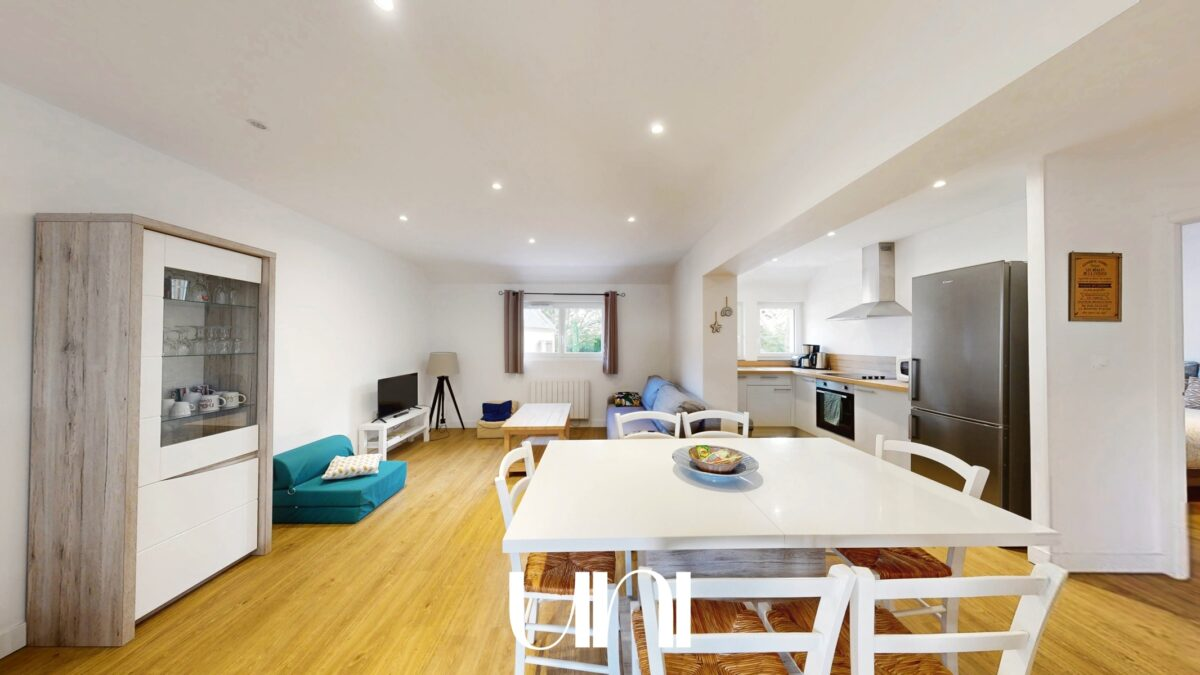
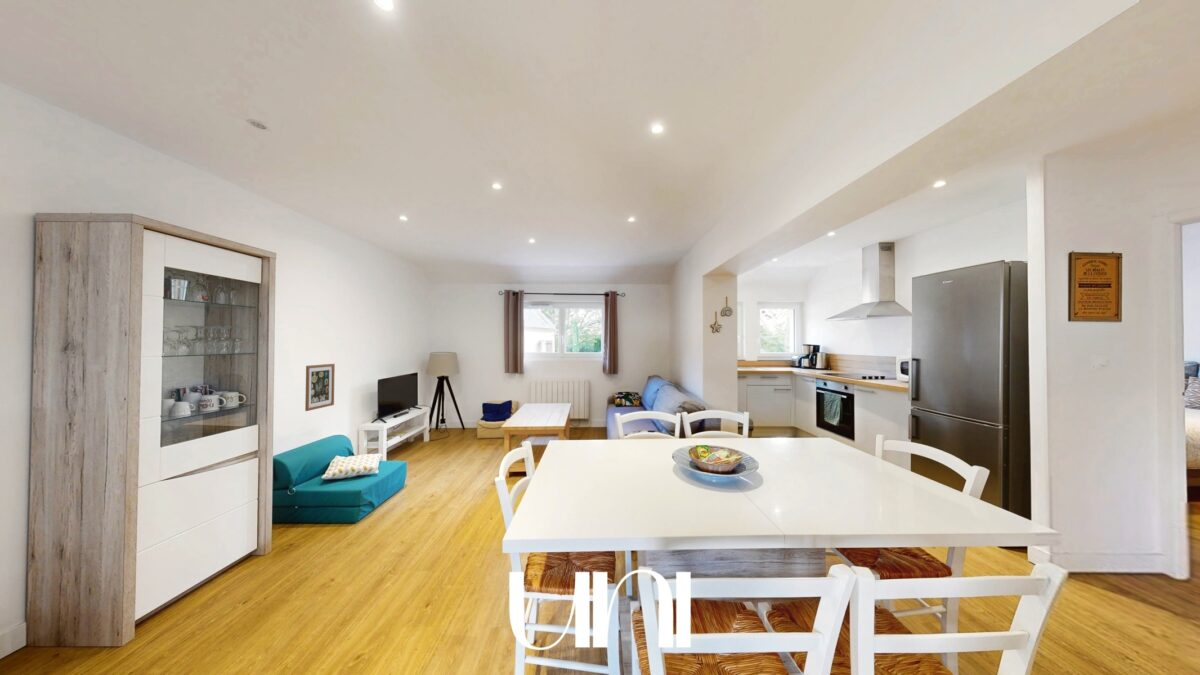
+ wall art (320, 386)
